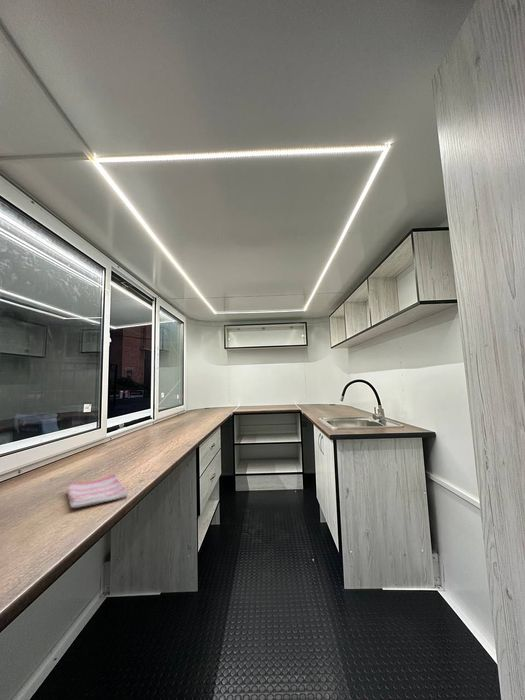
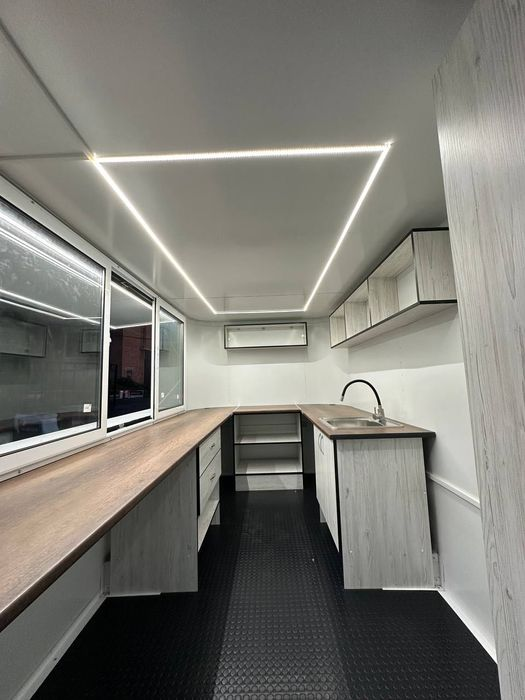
- dish towel (96, 489)
